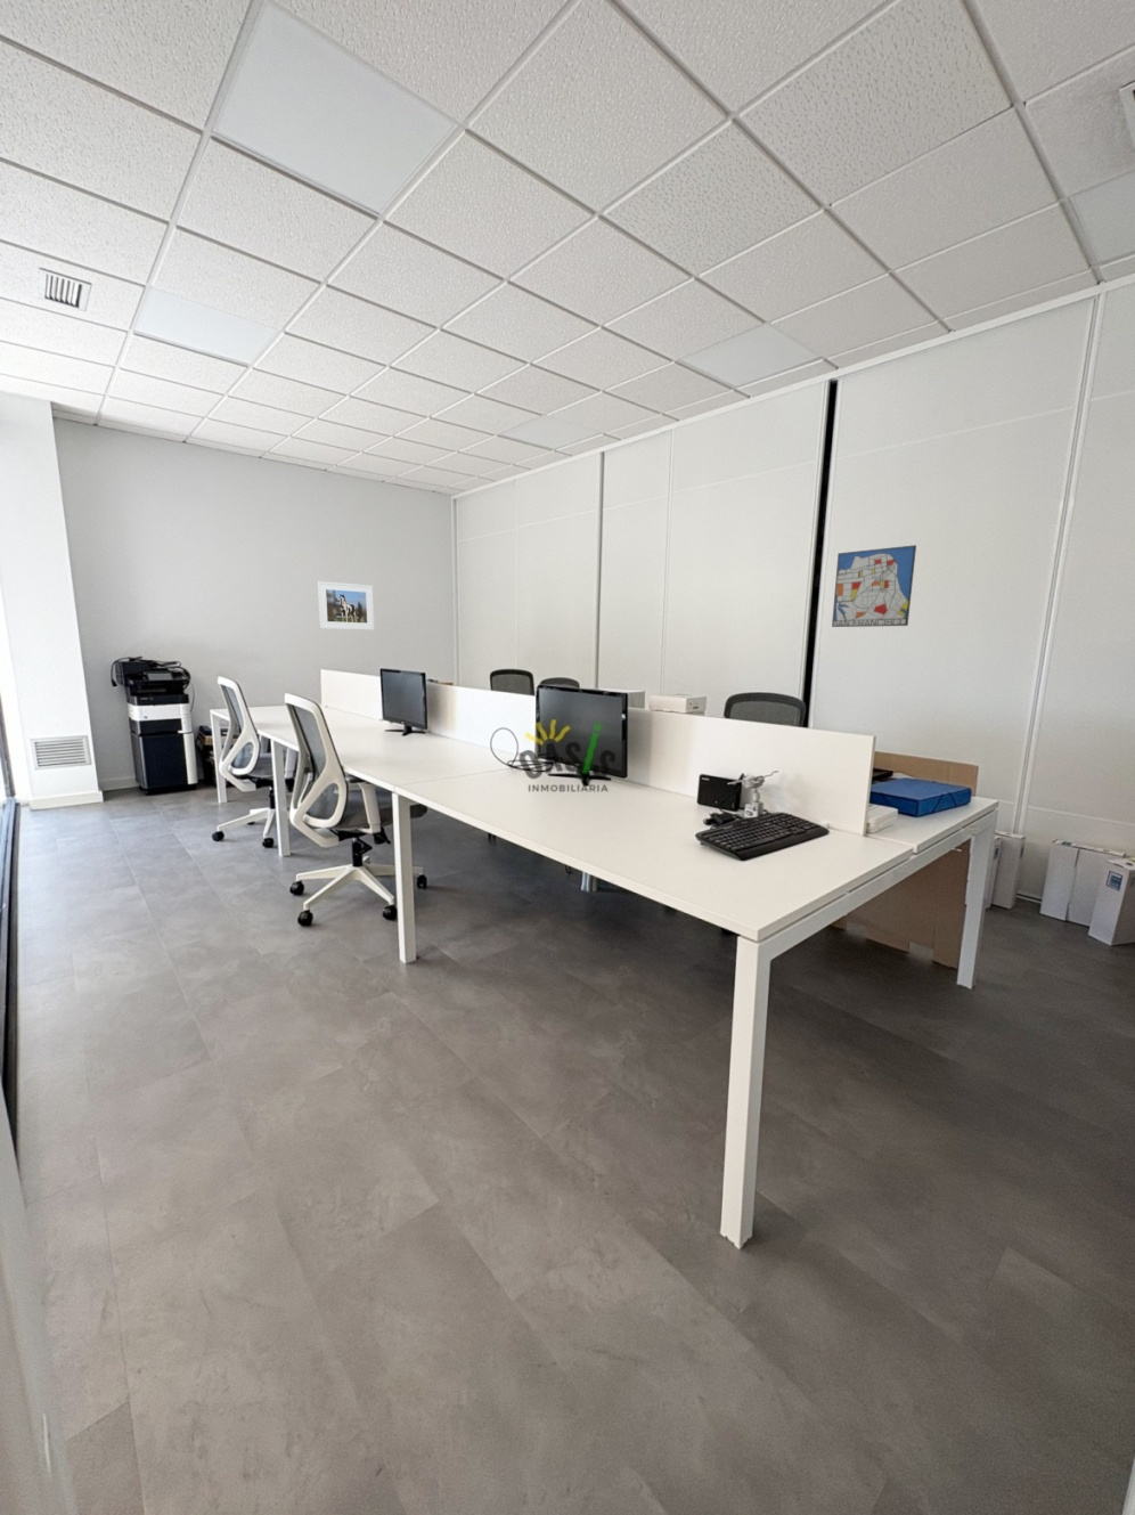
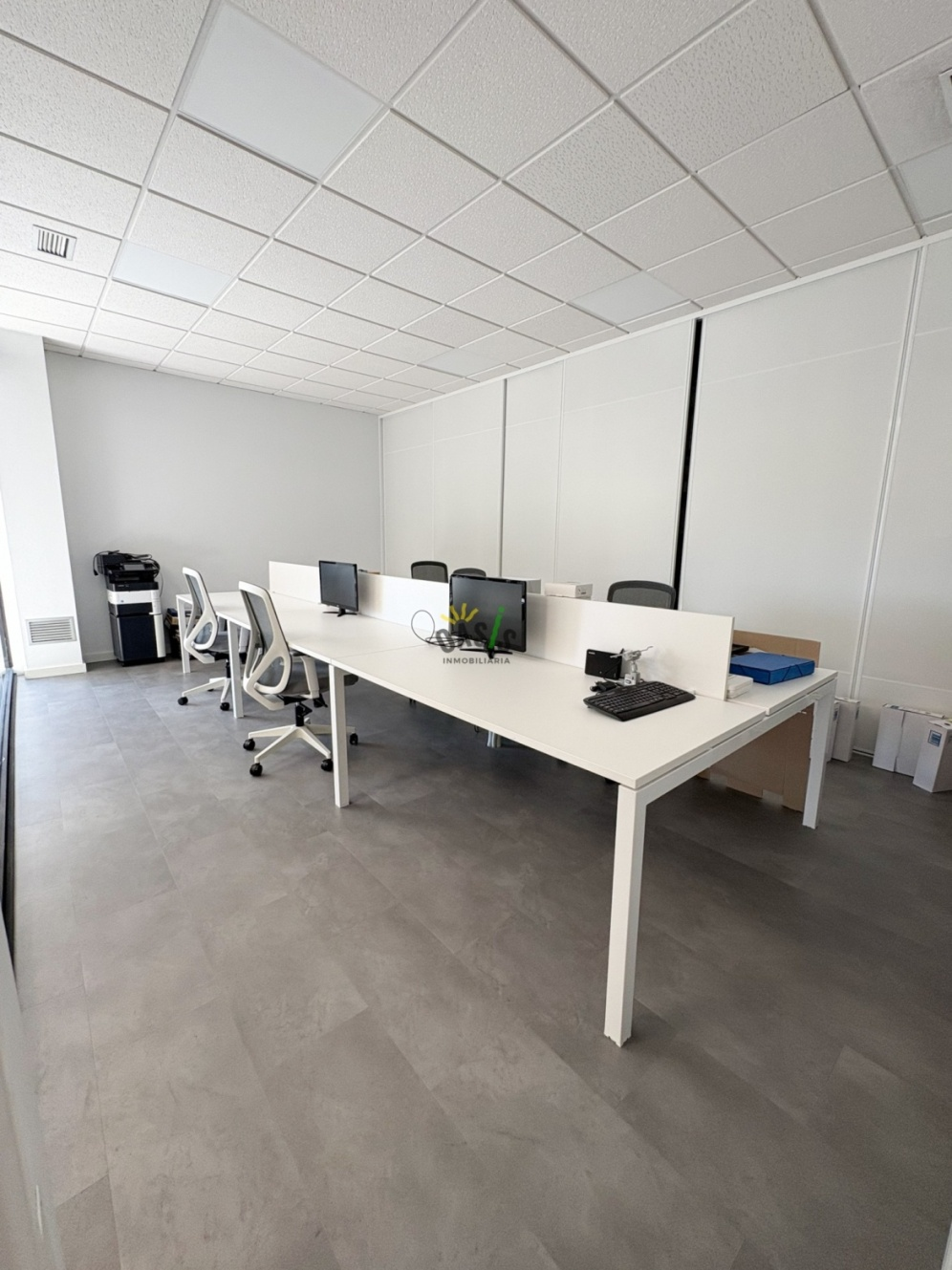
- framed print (347, 606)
- wall art (872, 588)
